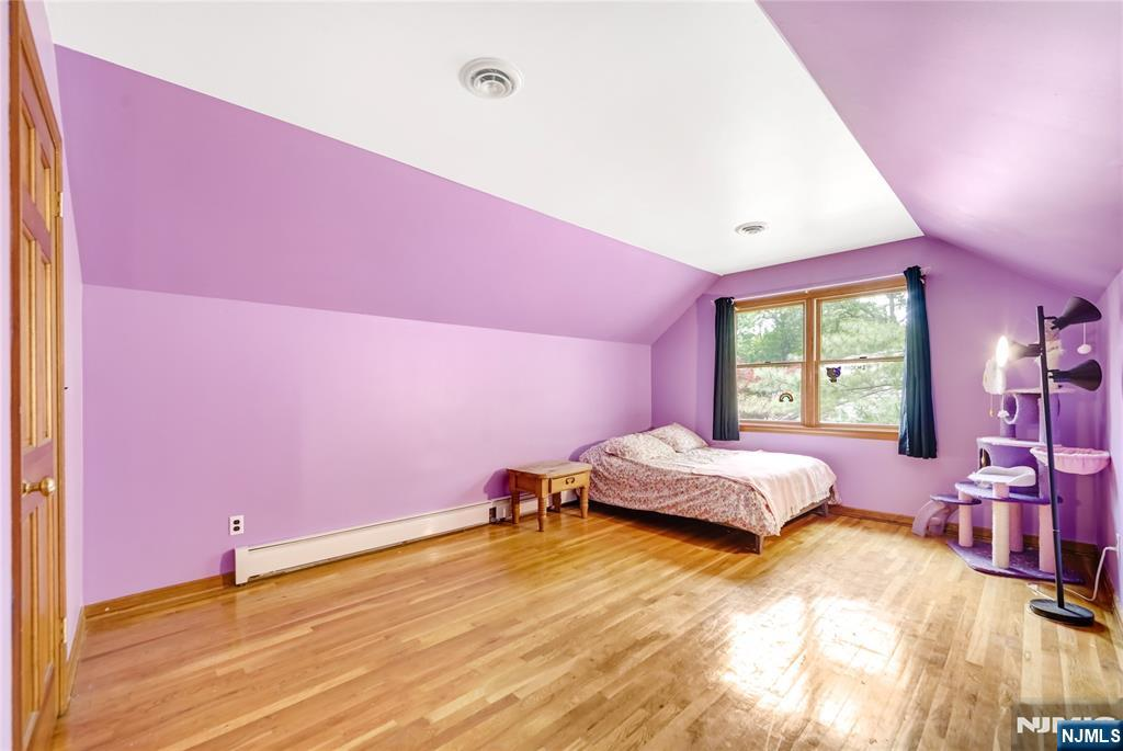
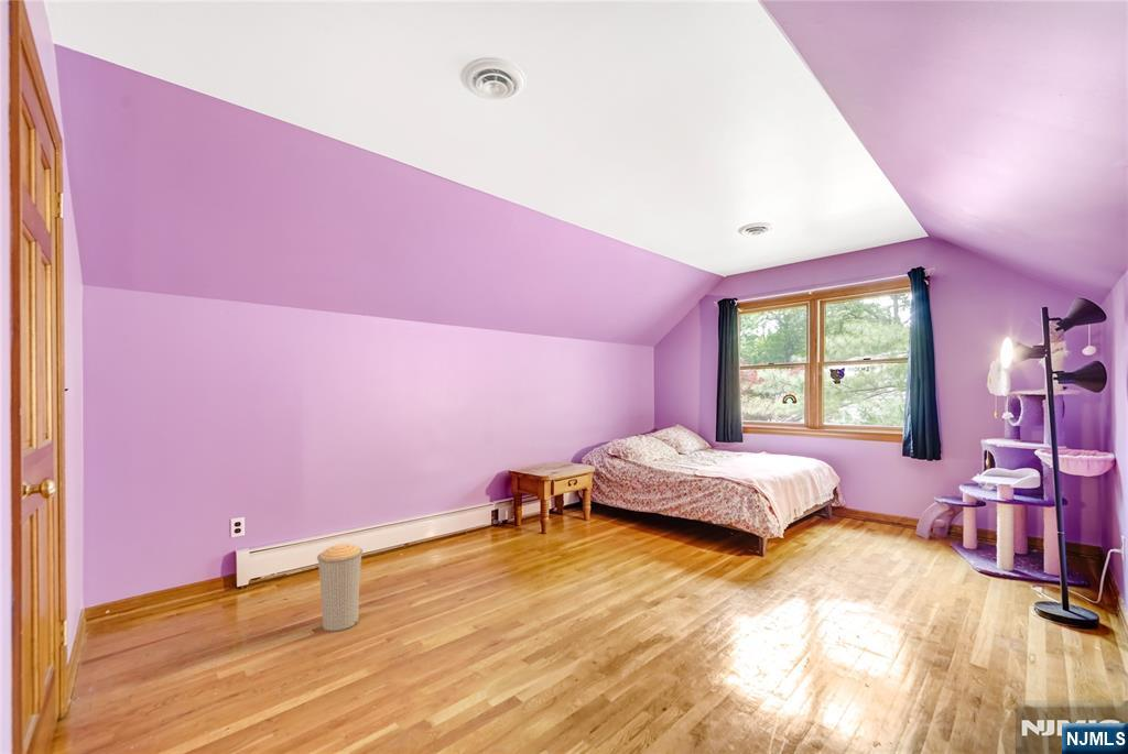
+ trash can (340, 583)
